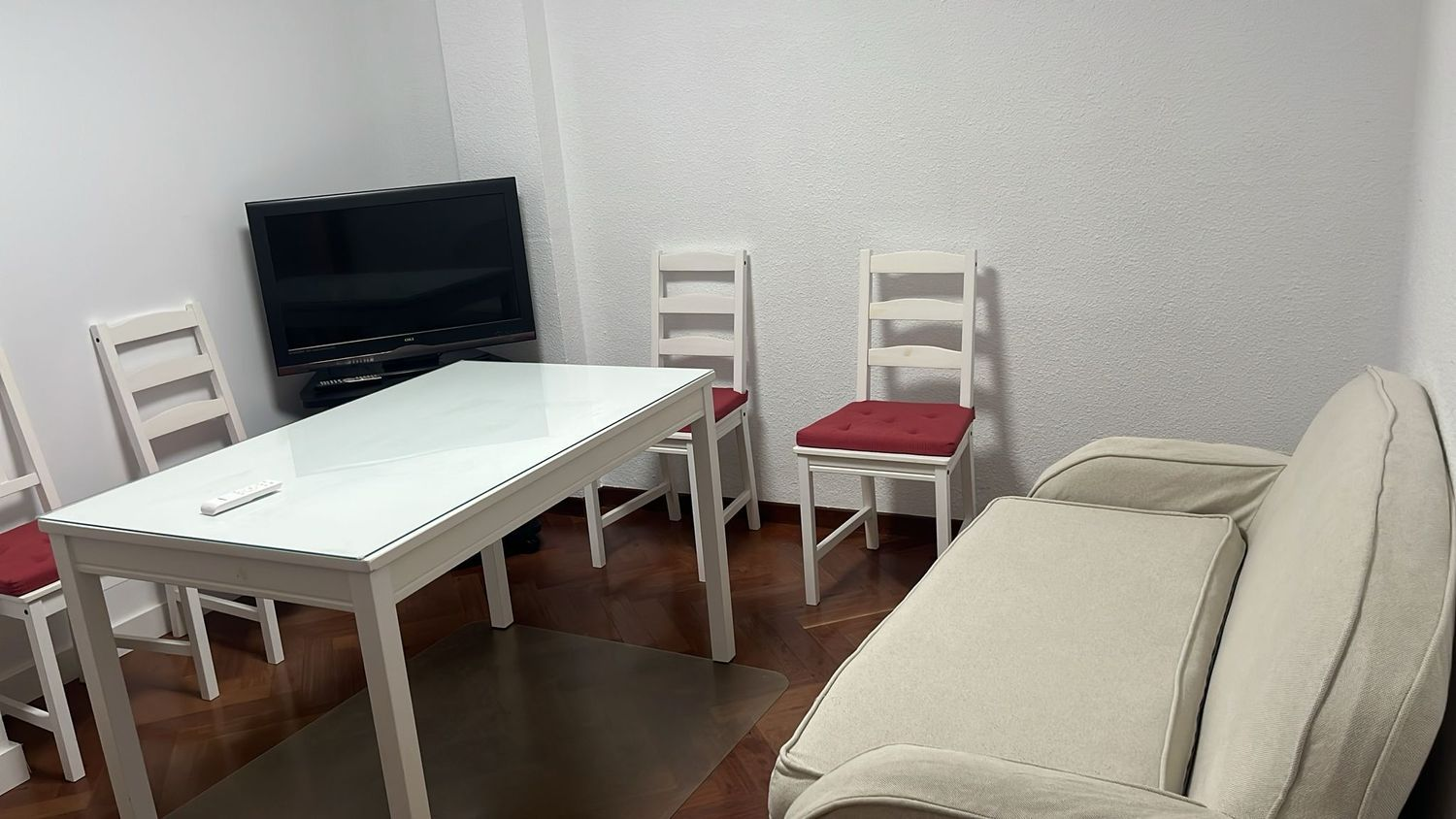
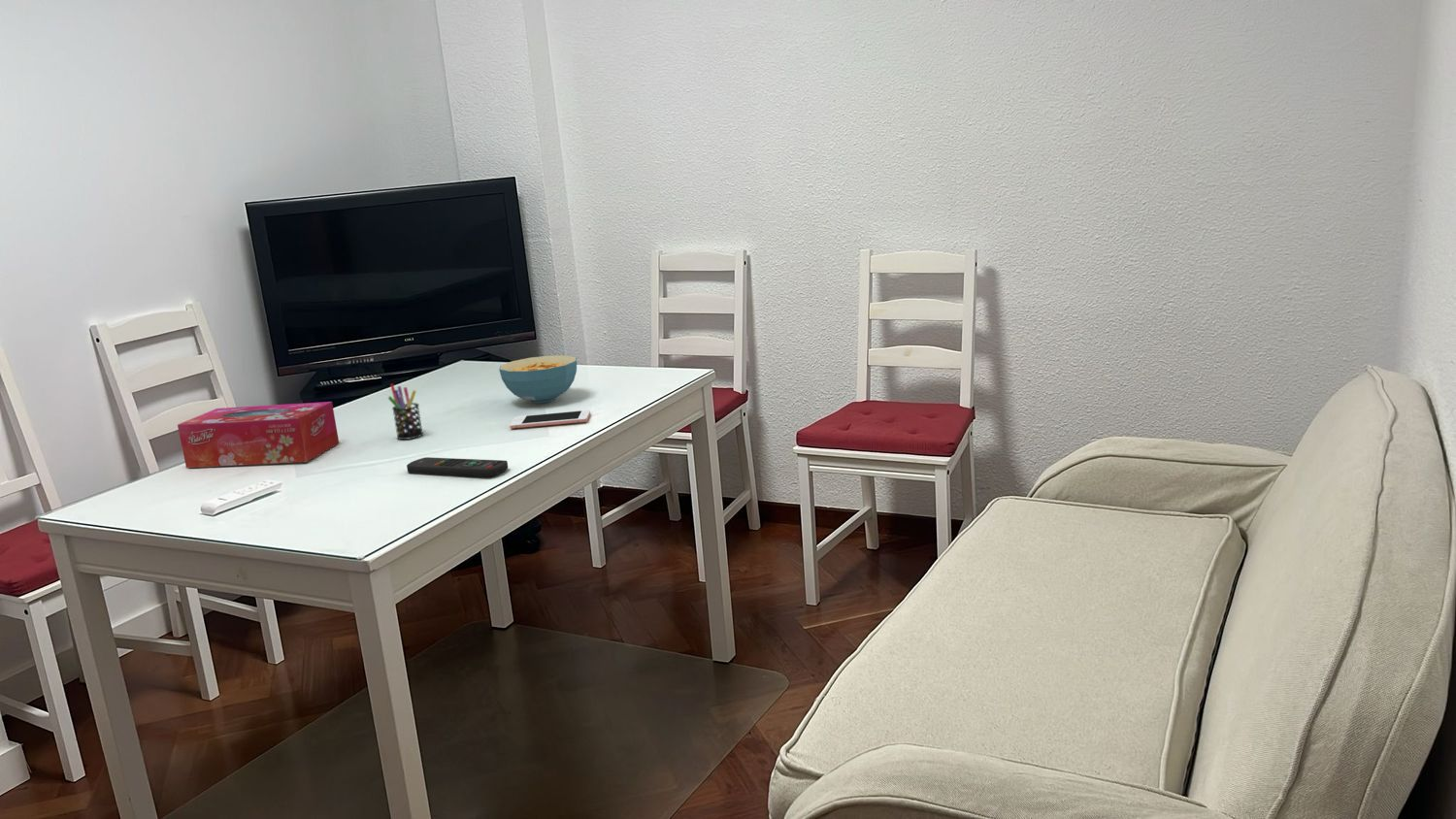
+ cell phone (550, 419)
+ cereal bowl (541, 381)
+ pen holder (403, 410)
+ tissue box (260, 434)
+ remote control (456, 466)
